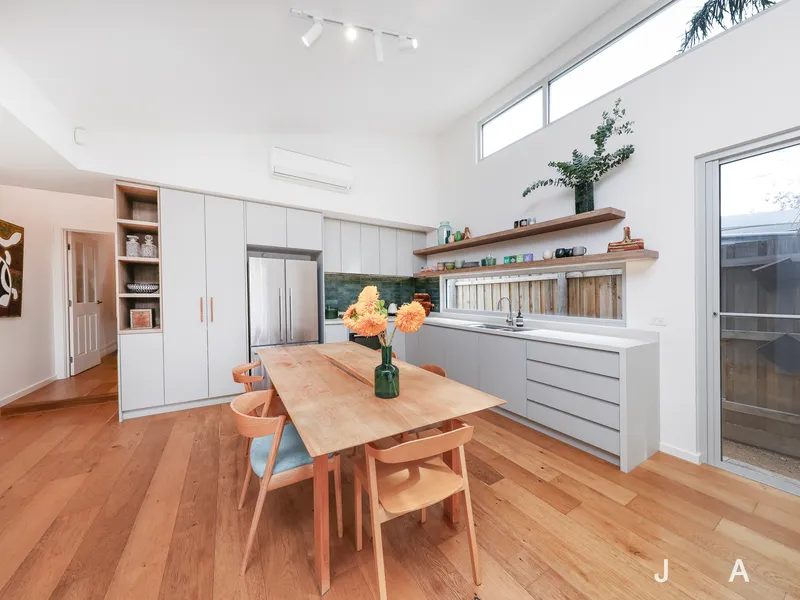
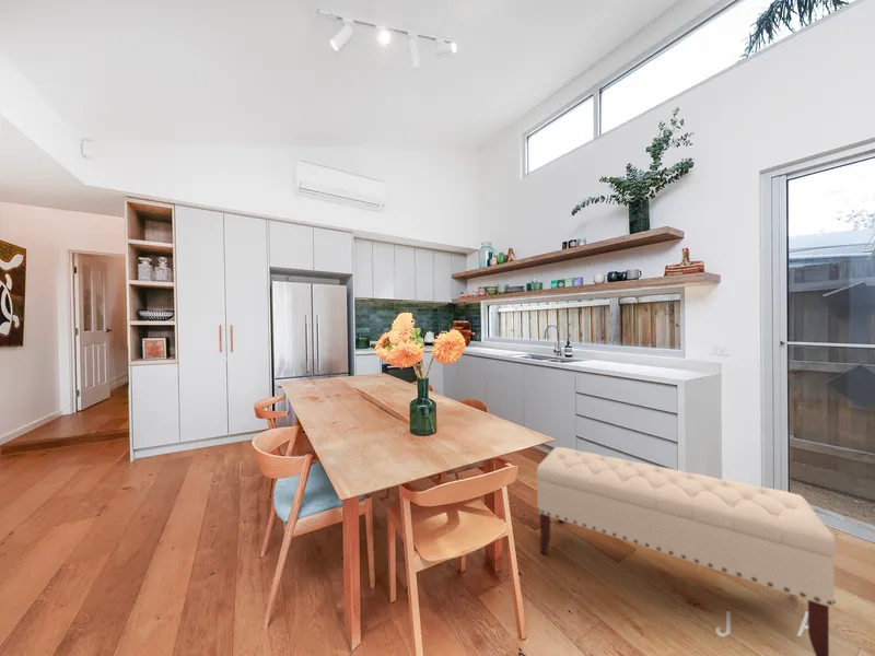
+ bench (656, 524)
